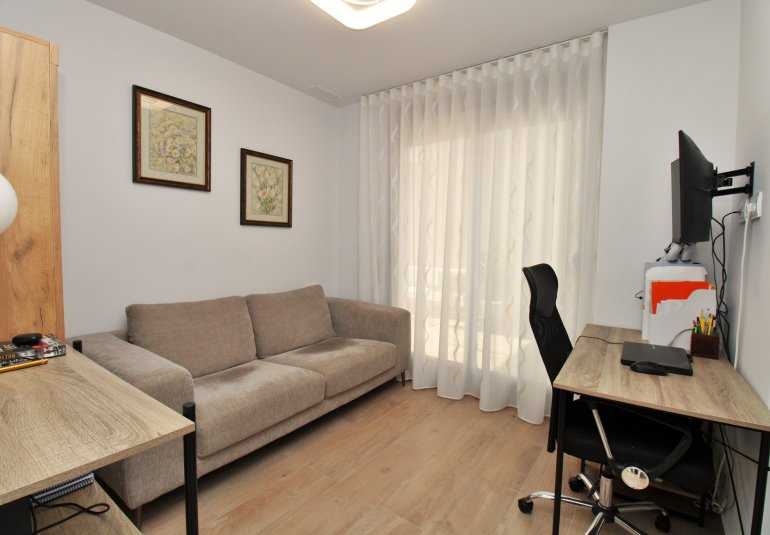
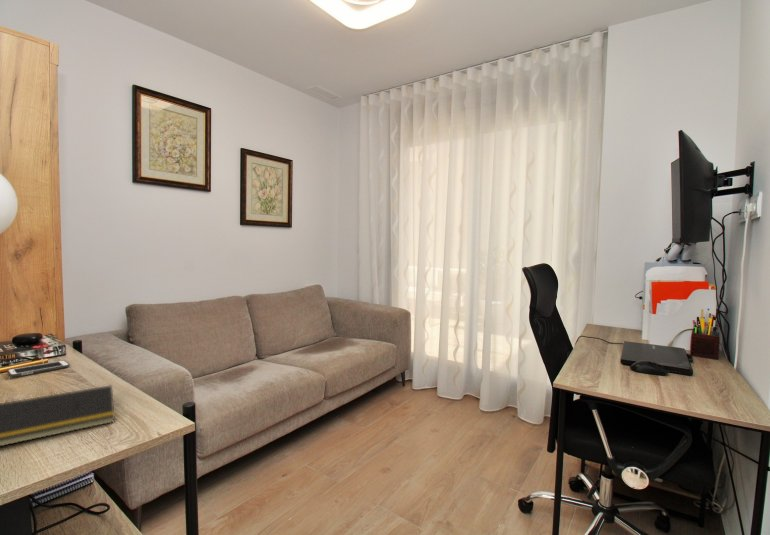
+ cell phone (39, 368)
+ notepad (55, 413)
